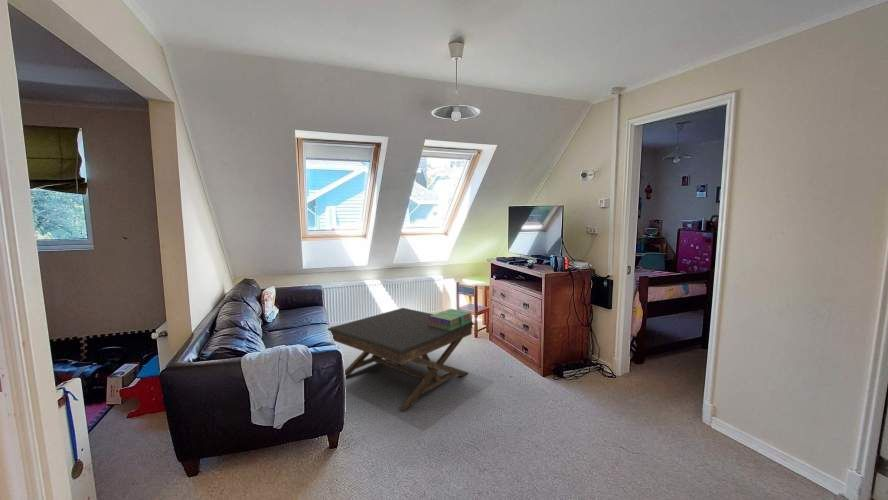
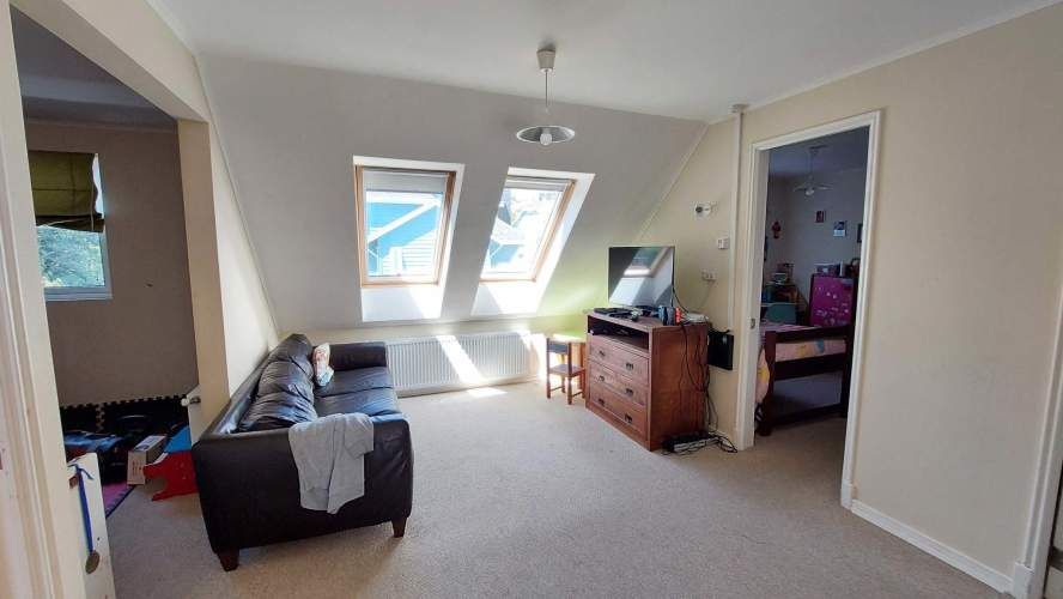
- stack of books (450, 318)
- coffee table (403, 350)
